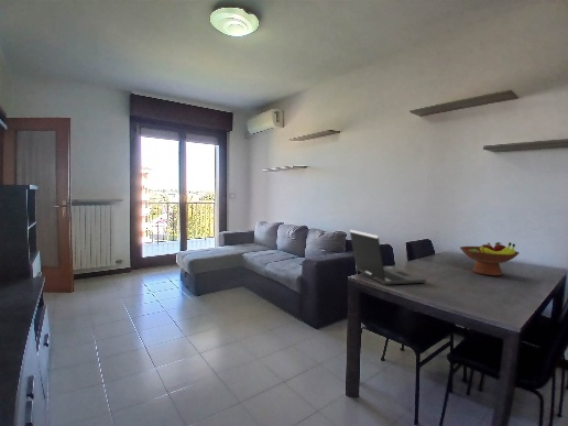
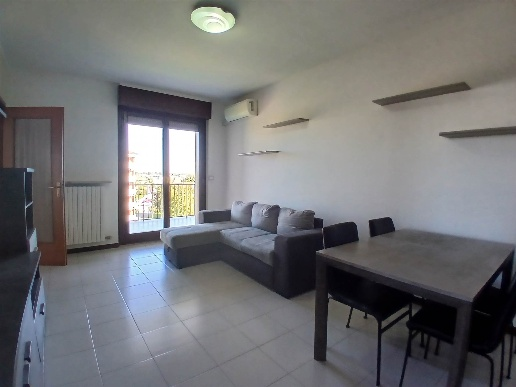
- laptop (381, 255)
- fruit bowl (488, 256)
